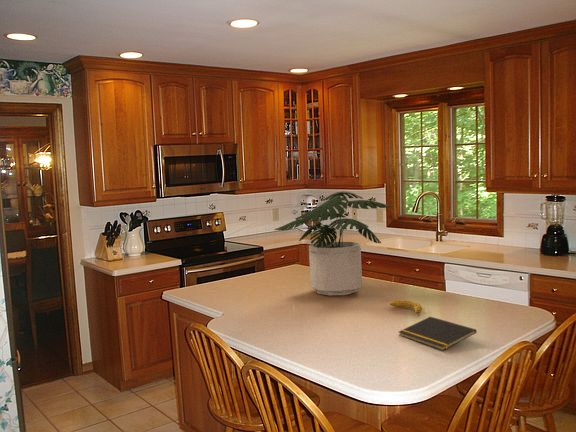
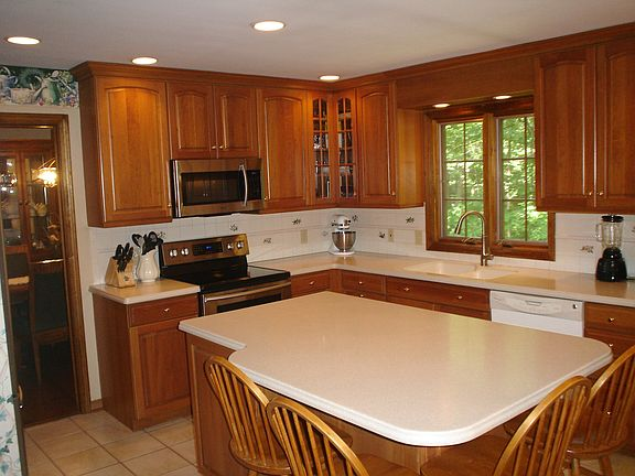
- fruit (408, 306)
- potted plant (334, 242)
- notepad (436, 332)
